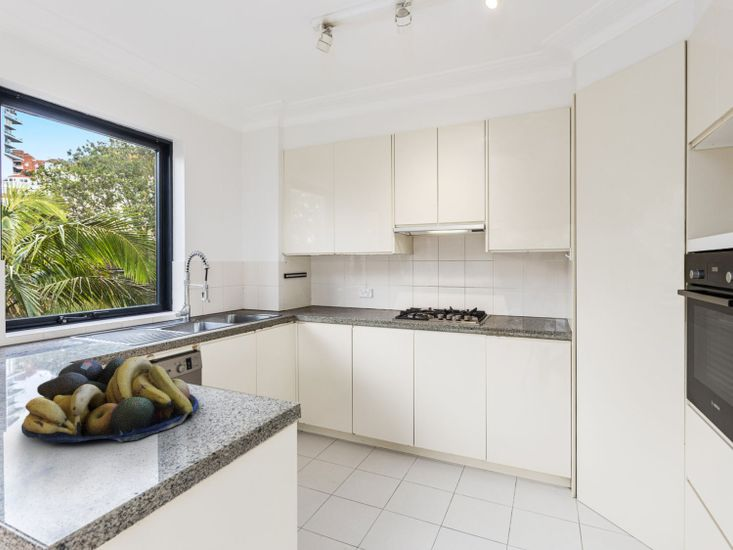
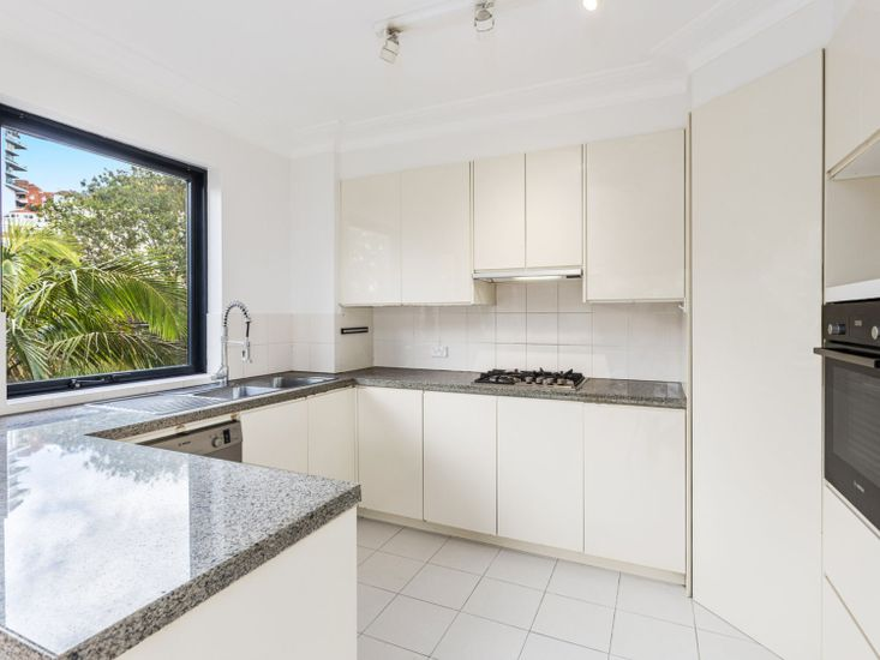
- fruit bowl (119, 387)
